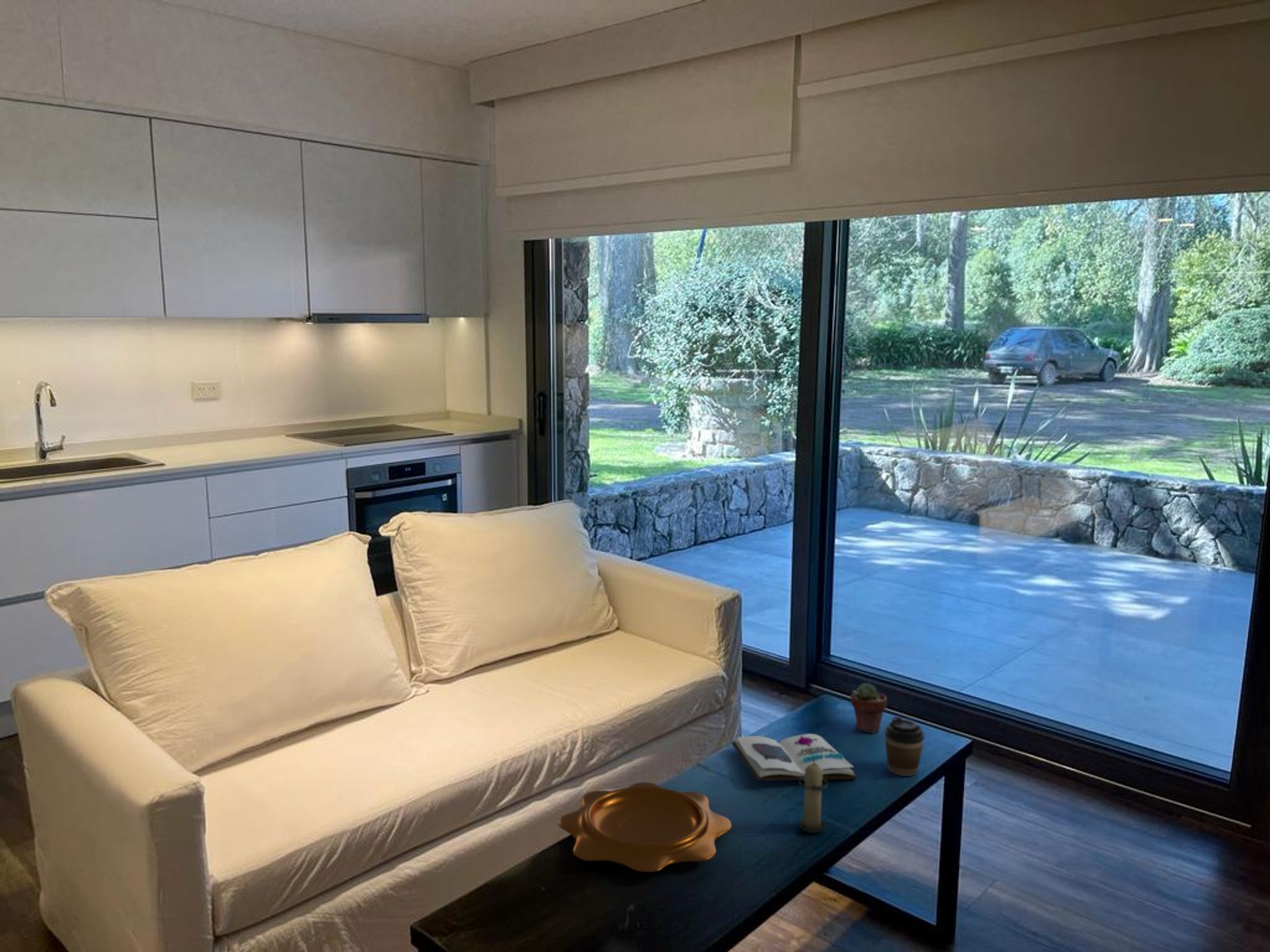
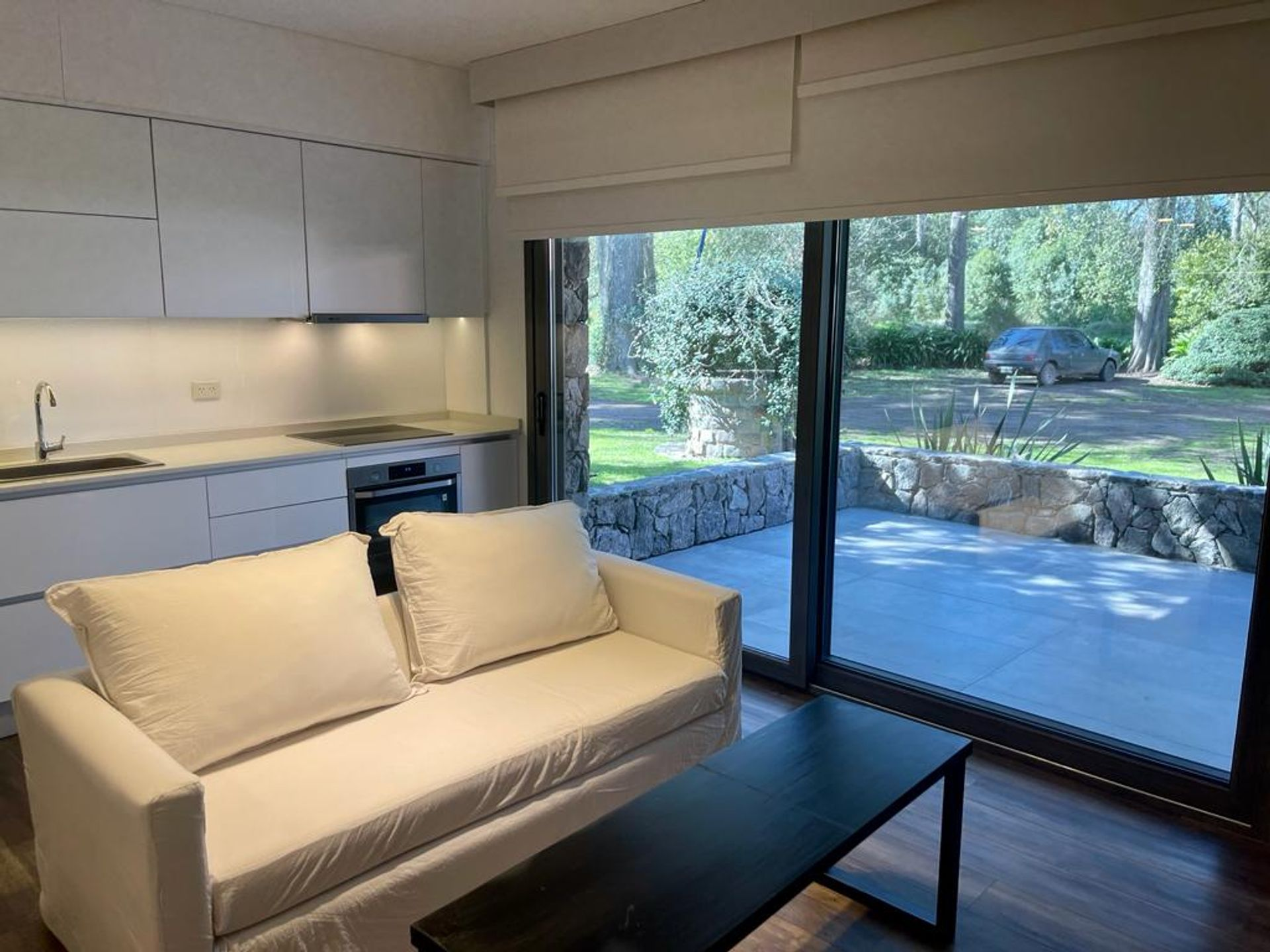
- coffee cup (904, 745)
- book (792, 756)
- potted succulent (868, 705)
- decorative bowl (644, 823)
- candle (813, 793)
